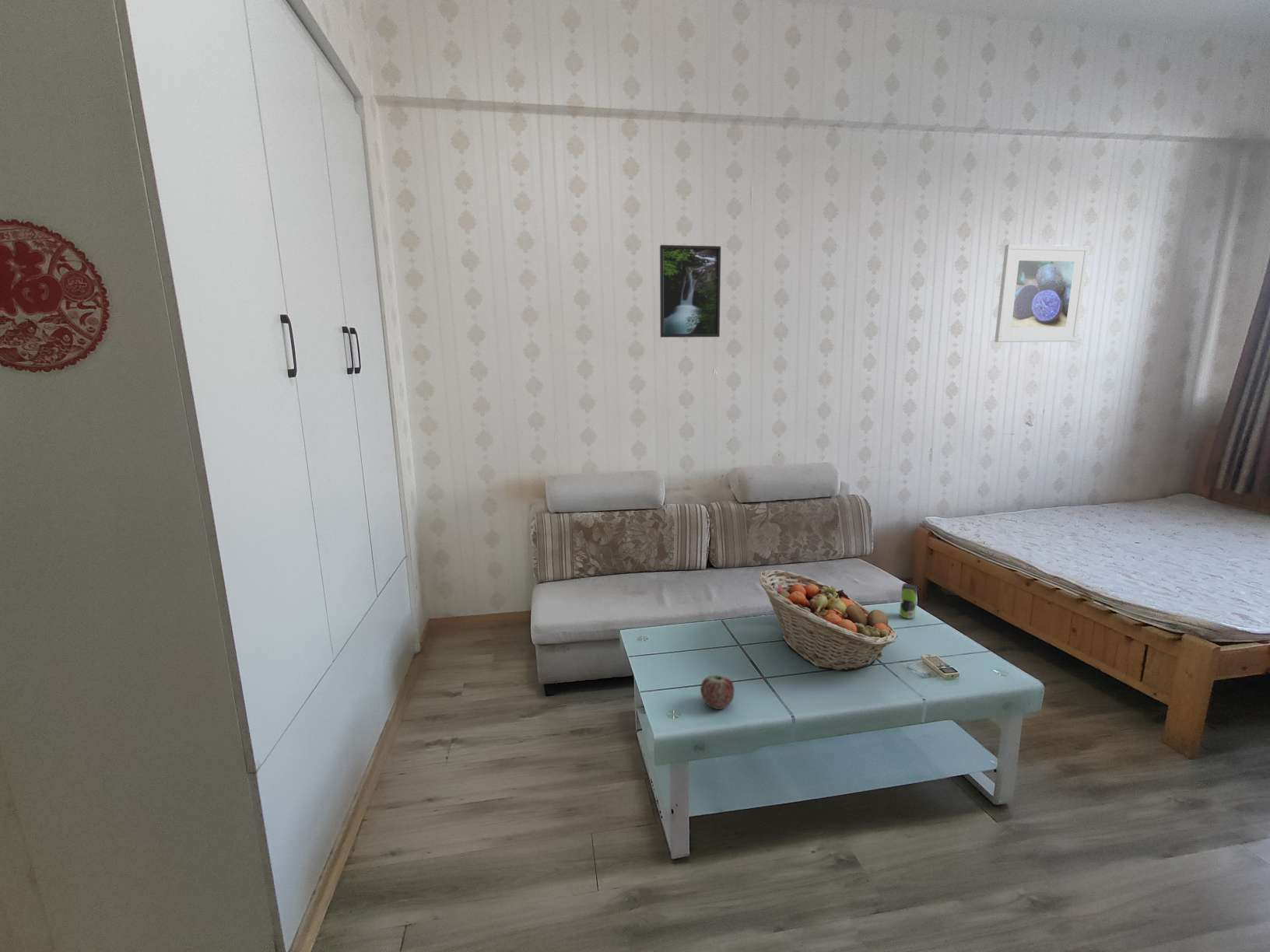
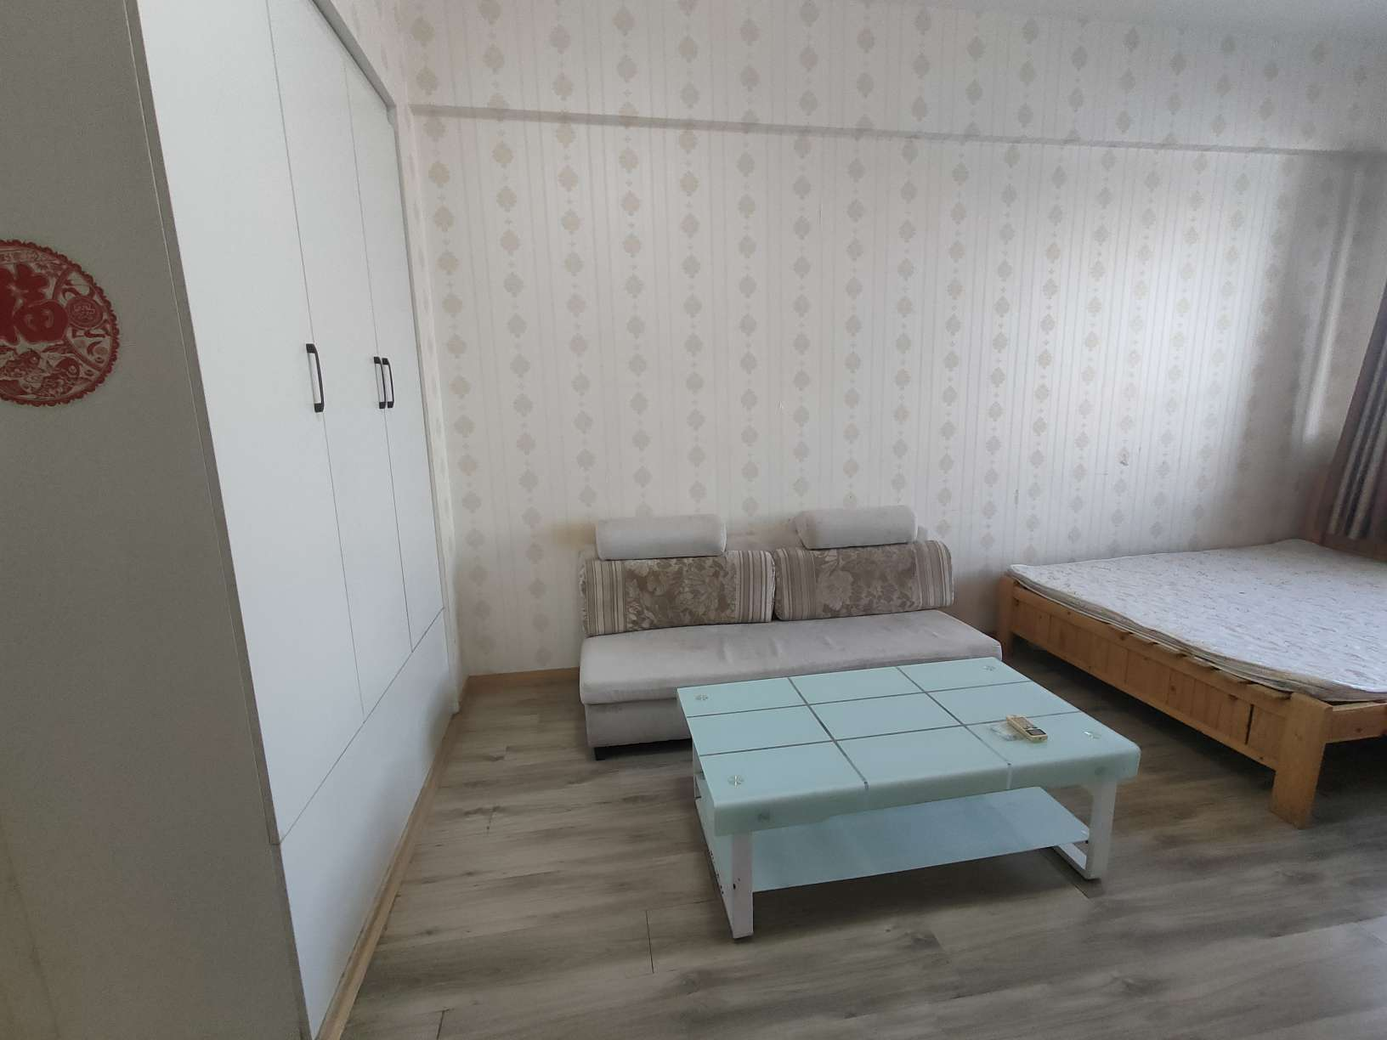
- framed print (690, 292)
- fruit basket (823, 614)
- beverage can (908, 600)
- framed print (1041, 294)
- apple (717, 691)
